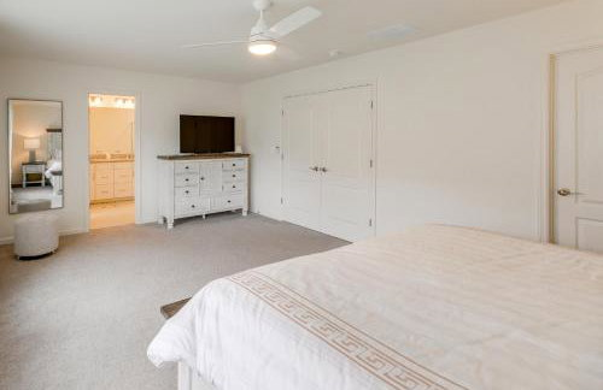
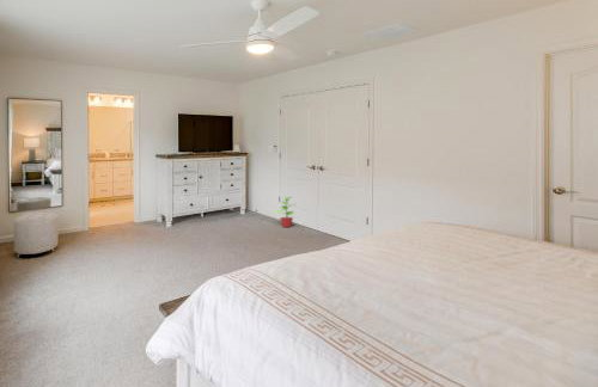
+ potted plant (286, 210)
